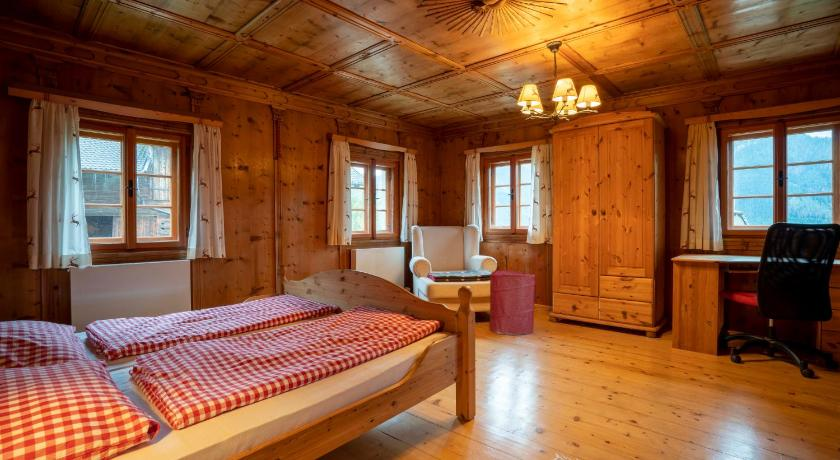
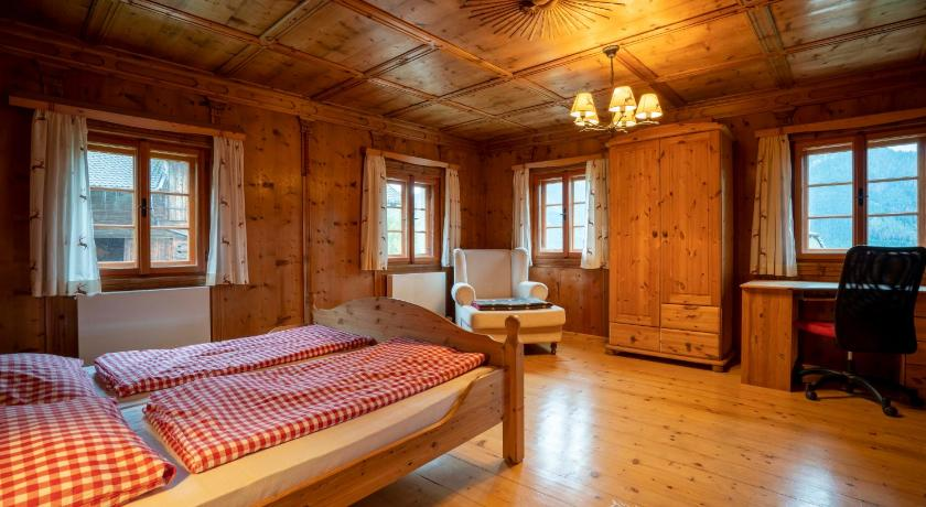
- laundry hamper (512, 300)
